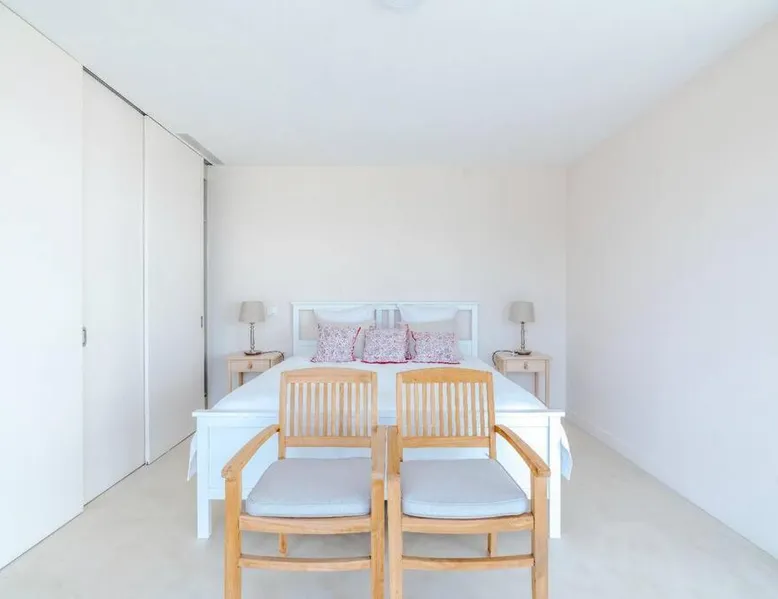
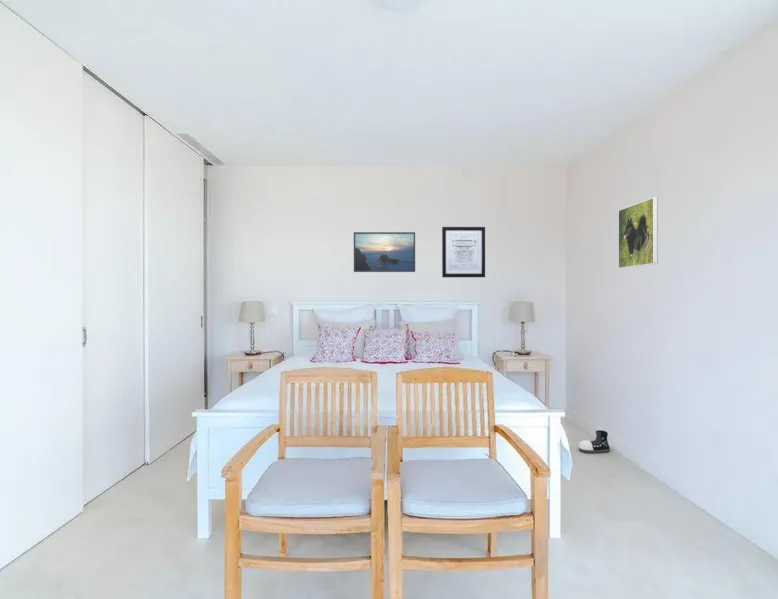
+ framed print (384, 252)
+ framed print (636, 235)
+ shoe (594, 441)
+ wall art (463, 252)
